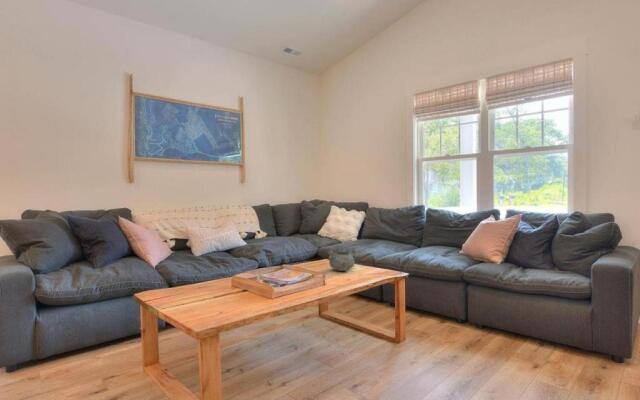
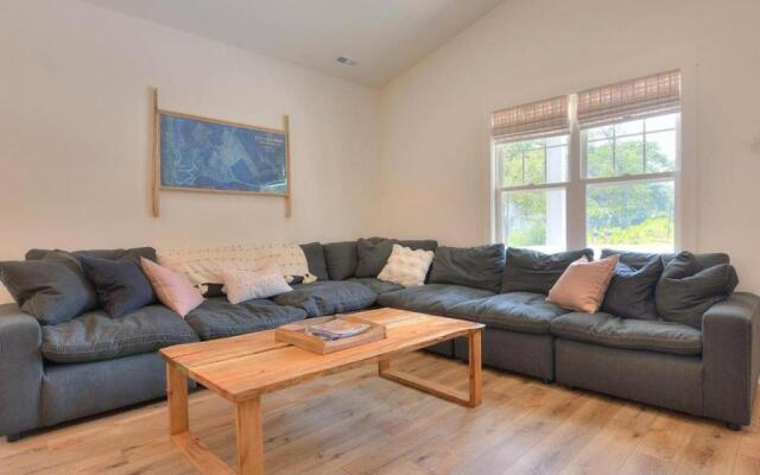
- decorative bowl (342, 259)
